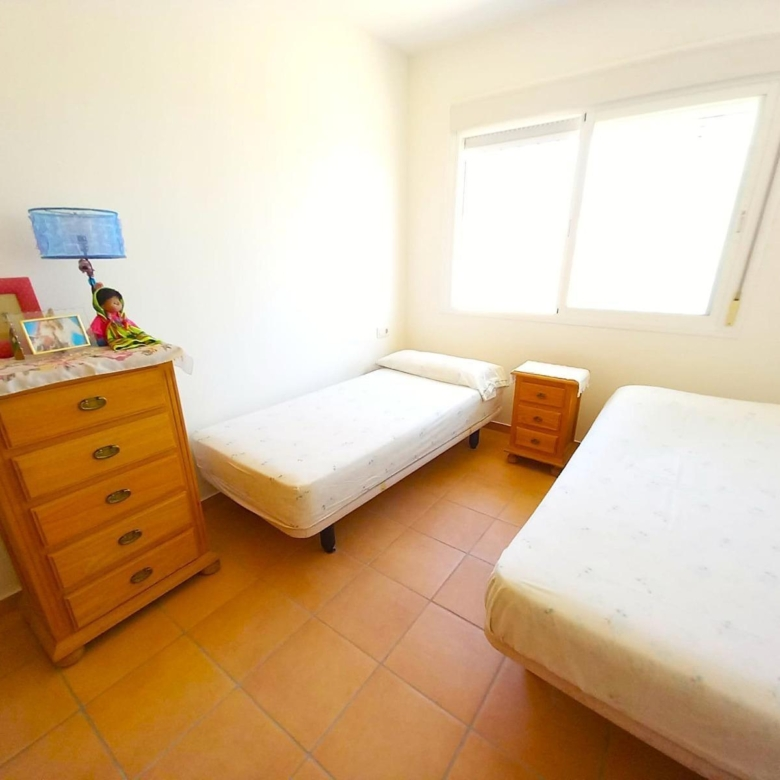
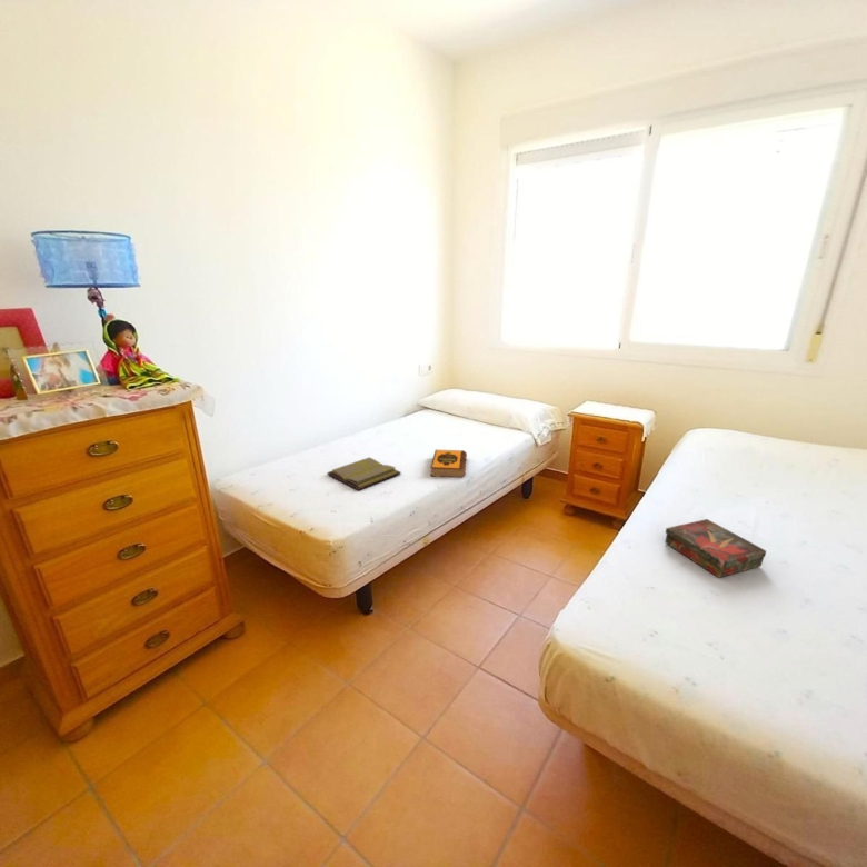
+ book (711, 546)
+ hardback book (449, 462)
+ diary (363, 471)
